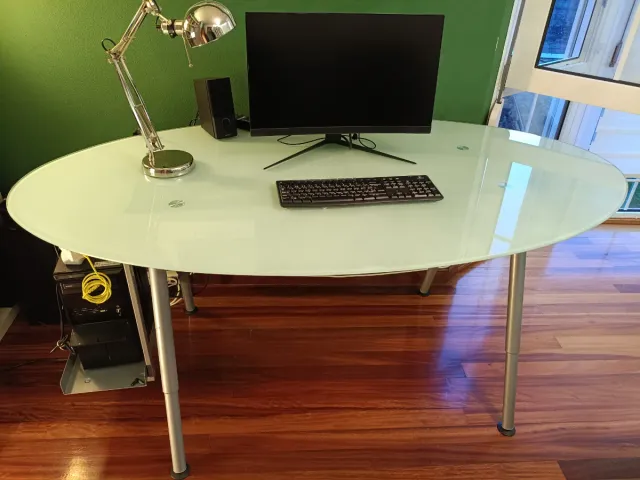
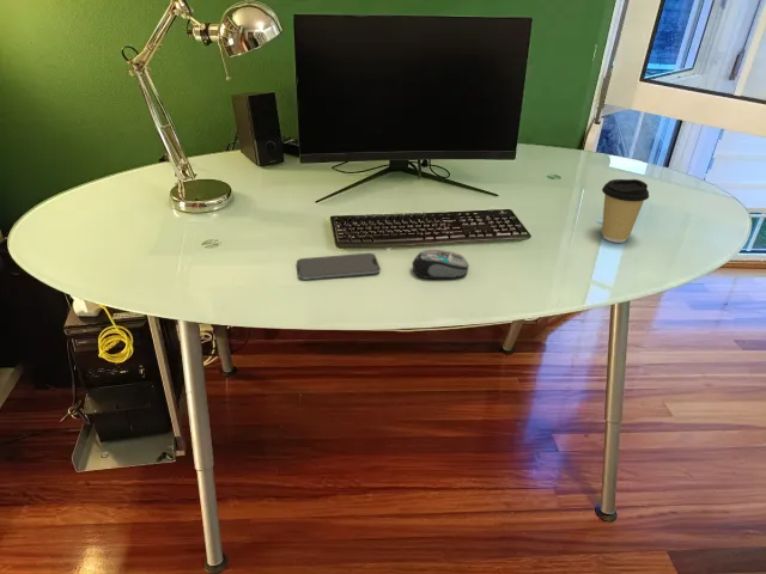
+ computer mouse (440, 261)
+ smartphone (338, 265)
+ coffee cup (620, 210)
